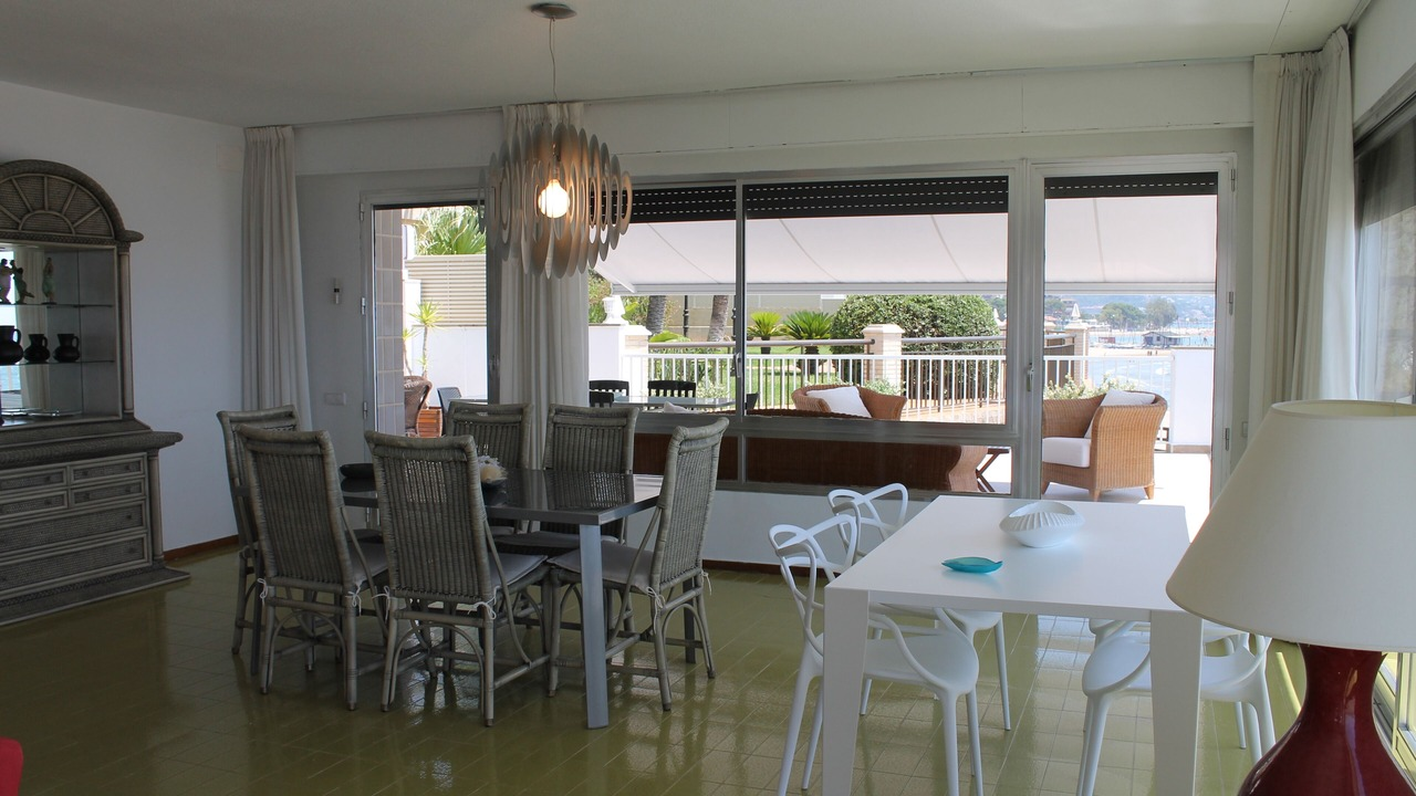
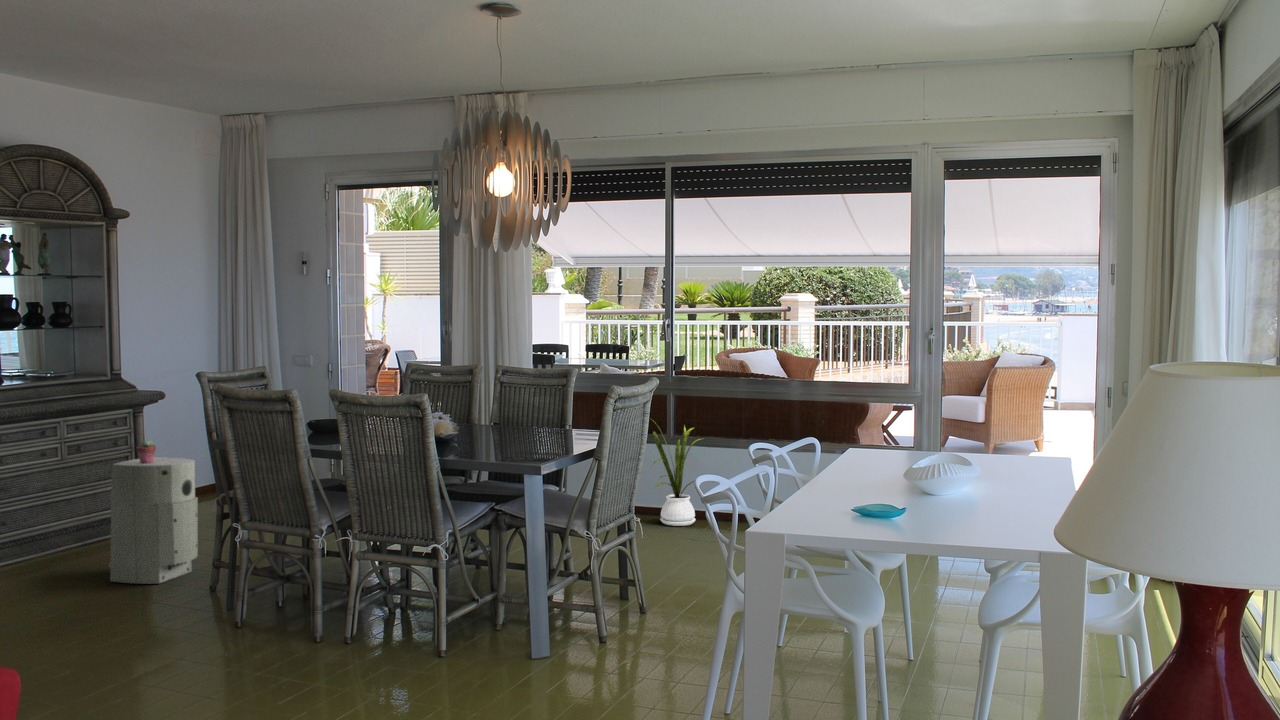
+ air purifier (155, 518)
+ house plant (673, 468)
+ potted succulent (146, 450)
